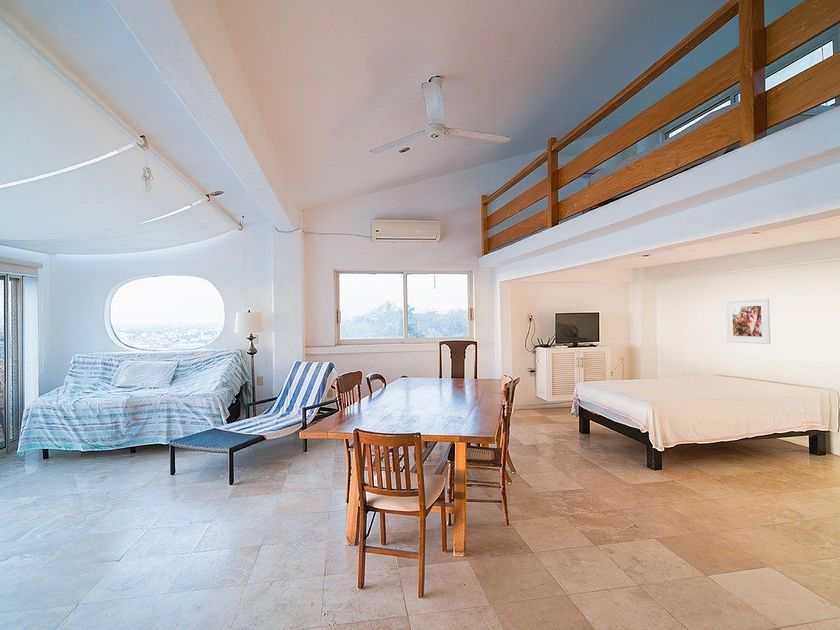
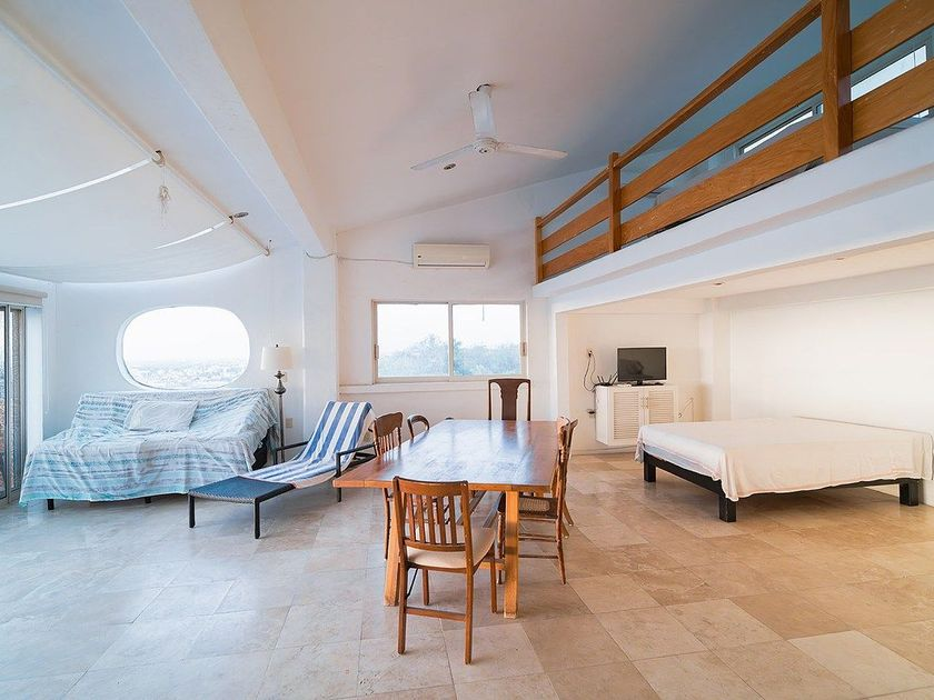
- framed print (747, 321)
